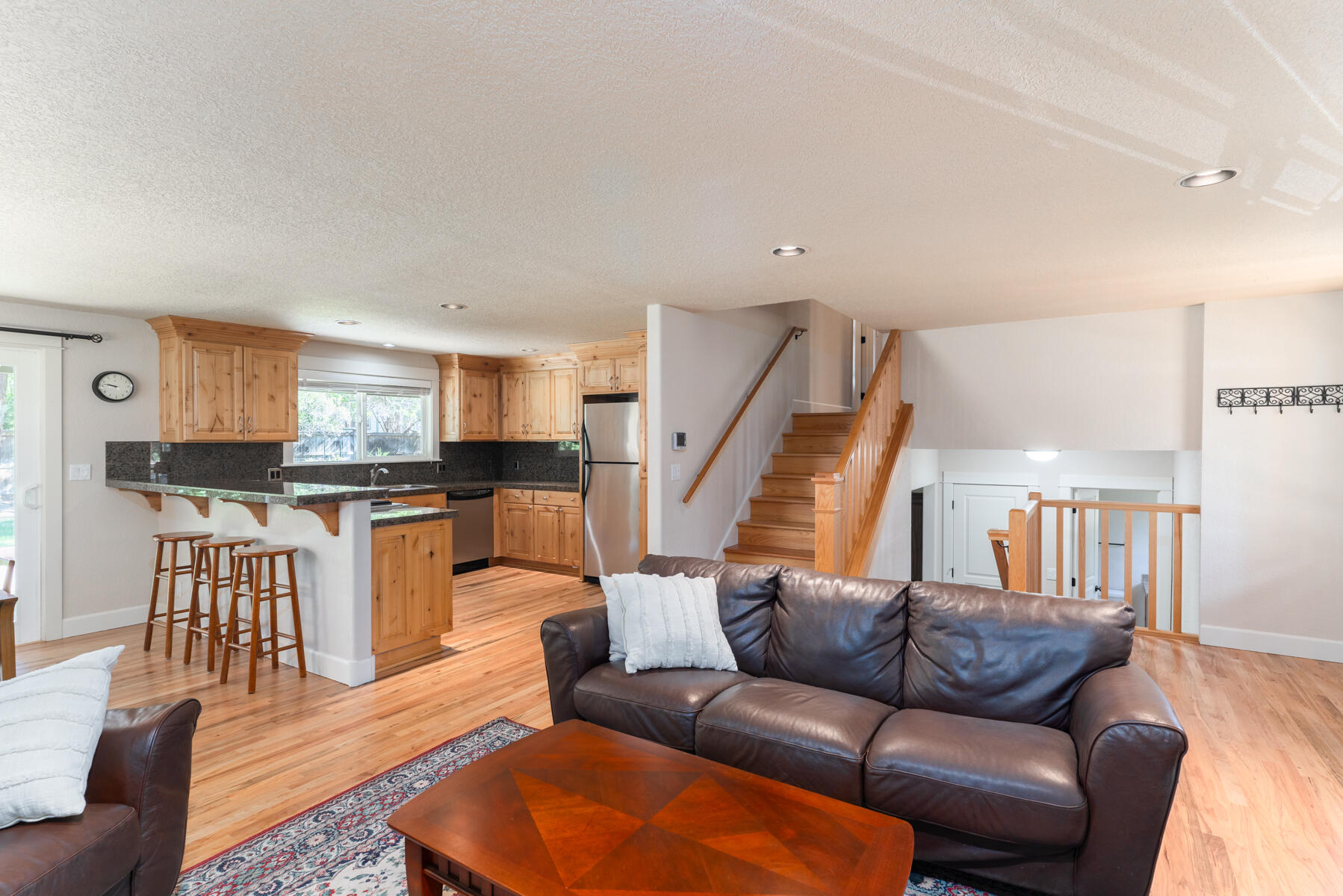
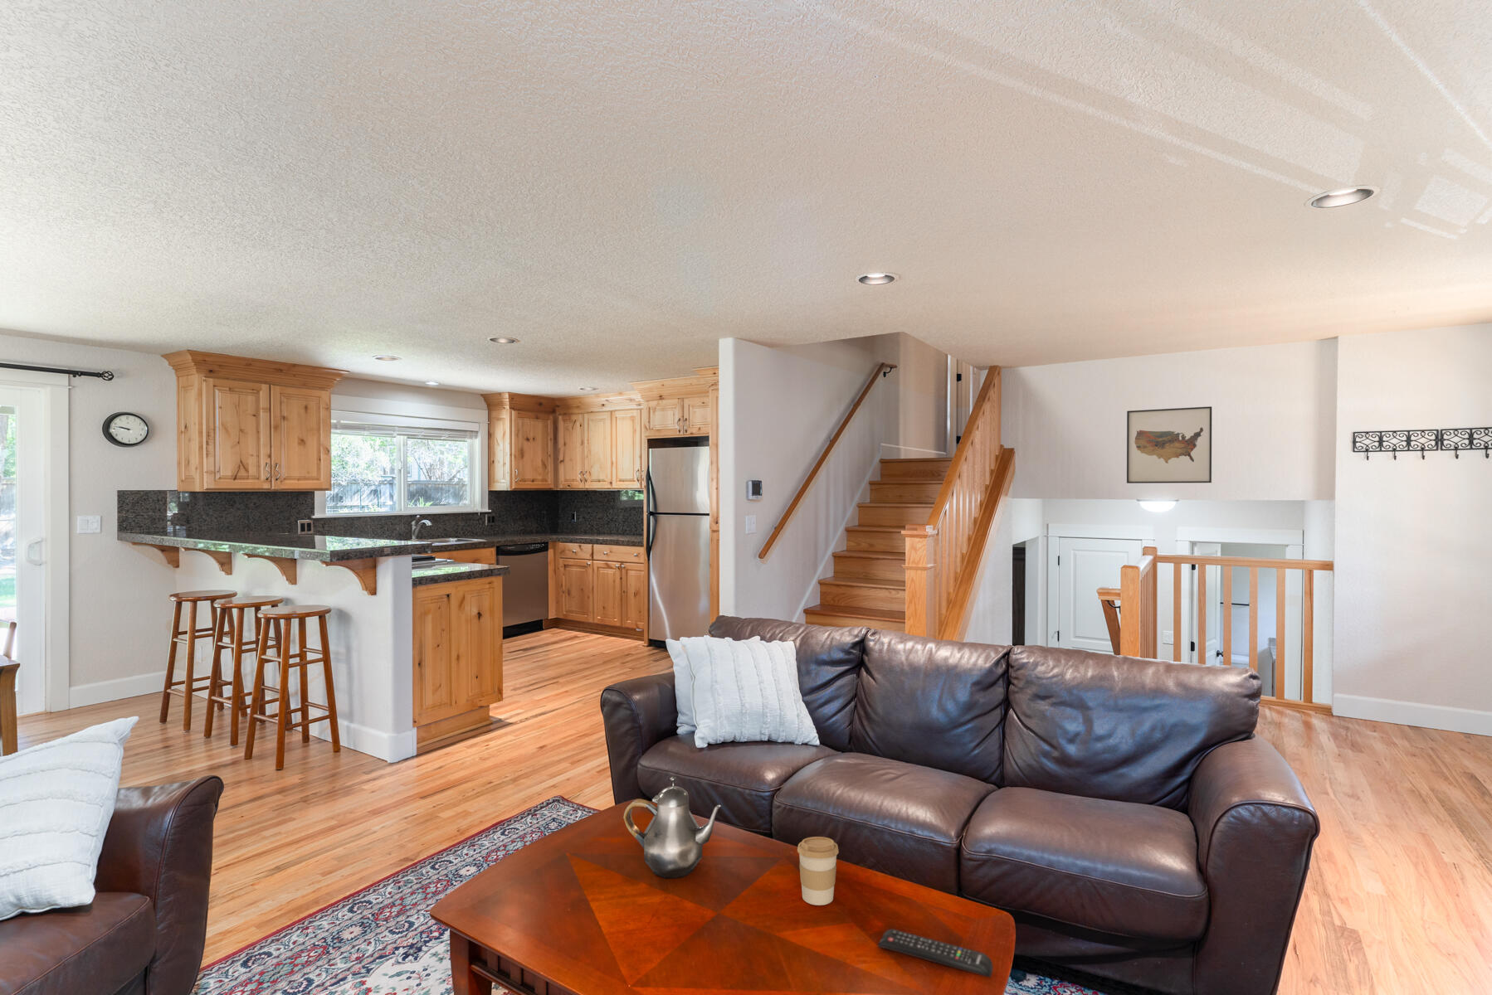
+ coffee cup (818, 868)
+ teapot (672, 822)
+ remote control (933, 952)
+ wall art (1168, 445)
